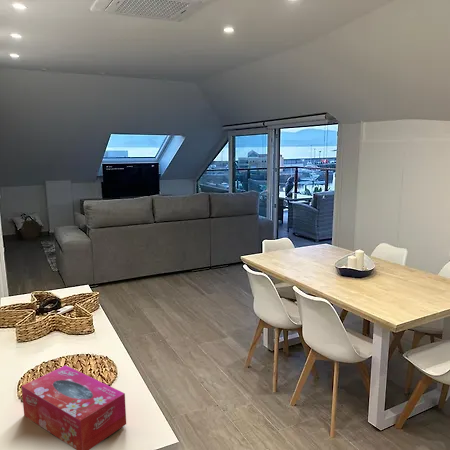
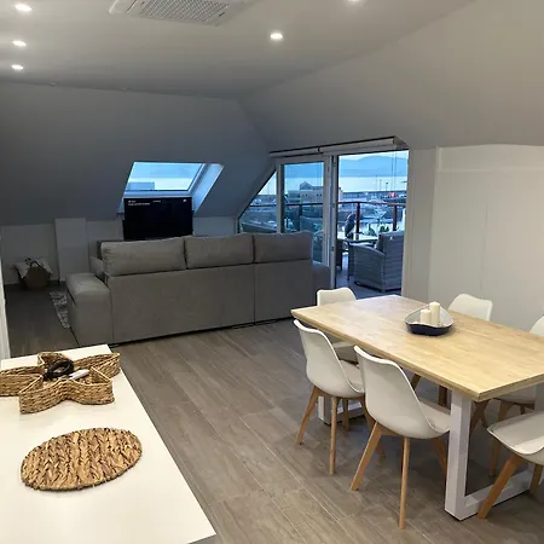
- tissue box (73, 404)
